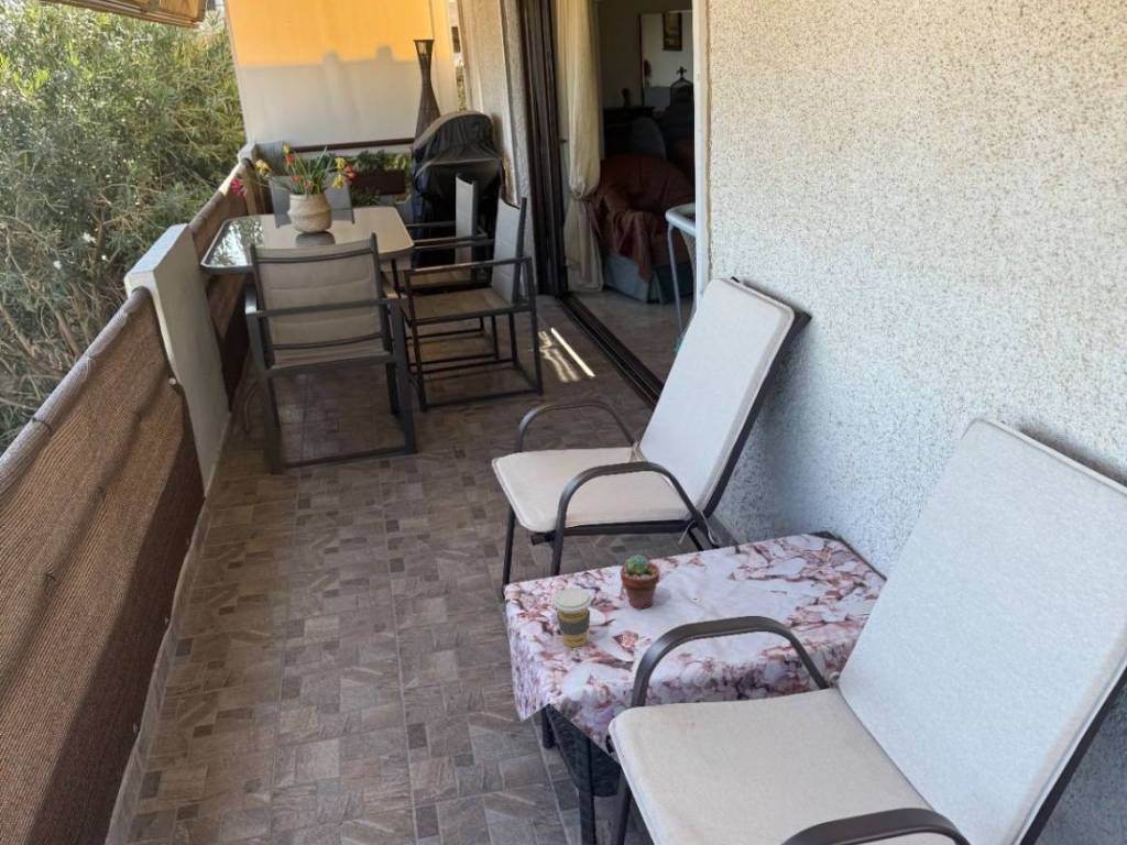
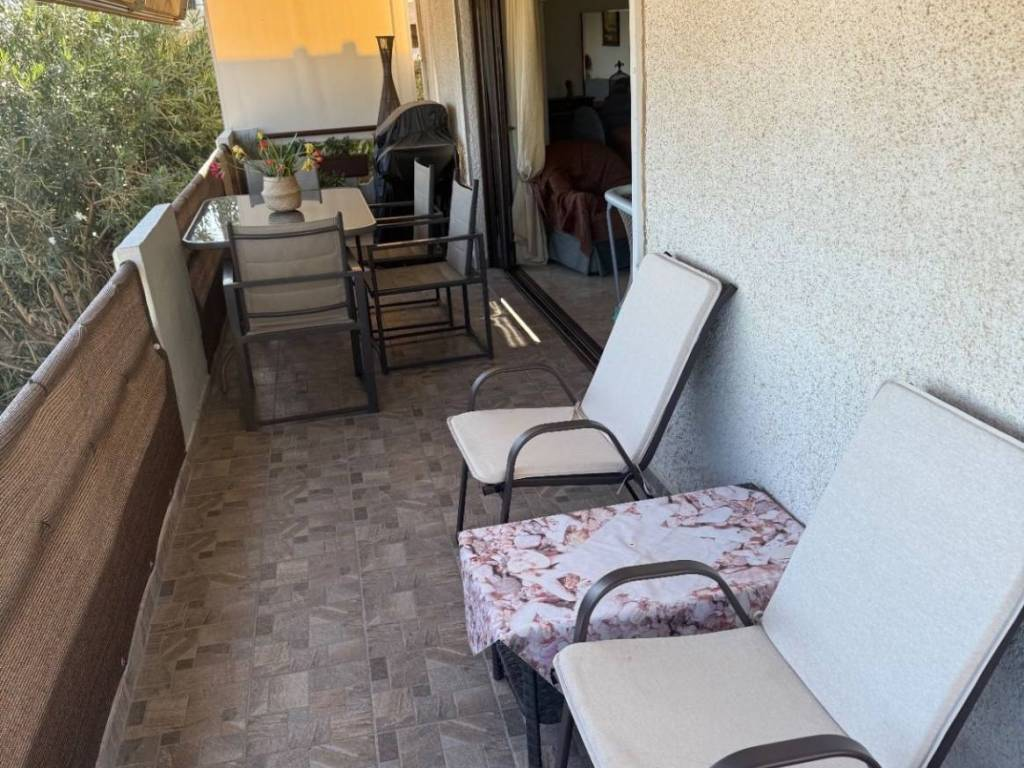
- potted succulent (639, 579)
- coffee cup (573, 618)
